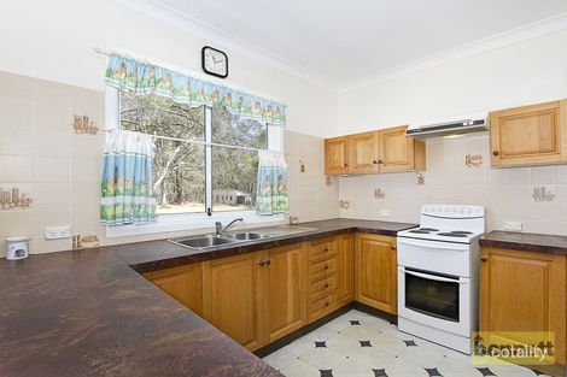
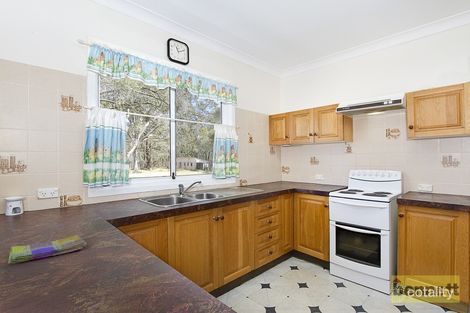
+ dish towel (49, 247)
